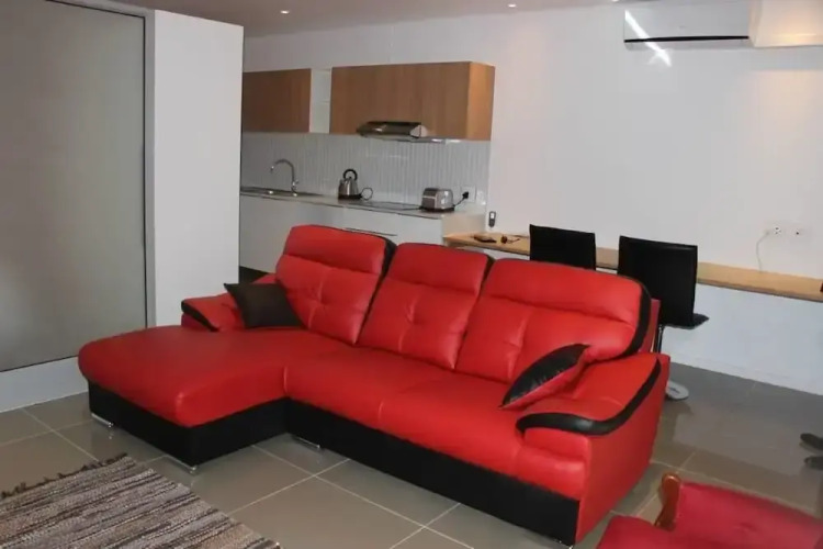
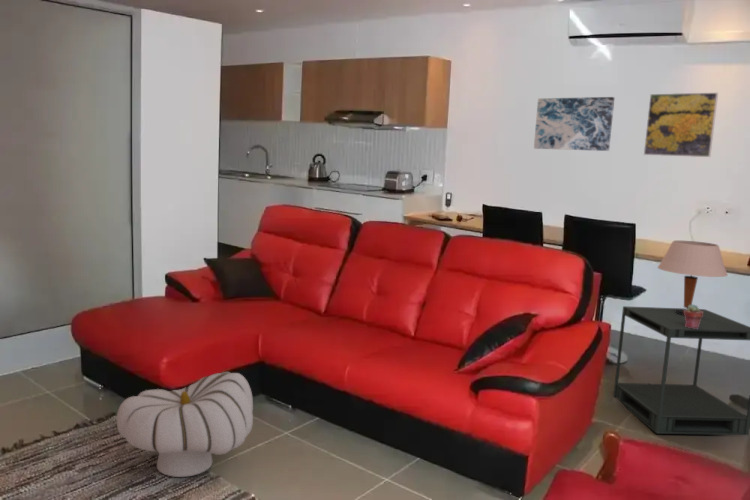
+ side table (695, 367)
+ wall art (572, 123)
+ potted succulent (693, 315)
+ table lamp (691, 278)
+ ottoman (188, 422)
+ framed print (679, 124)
